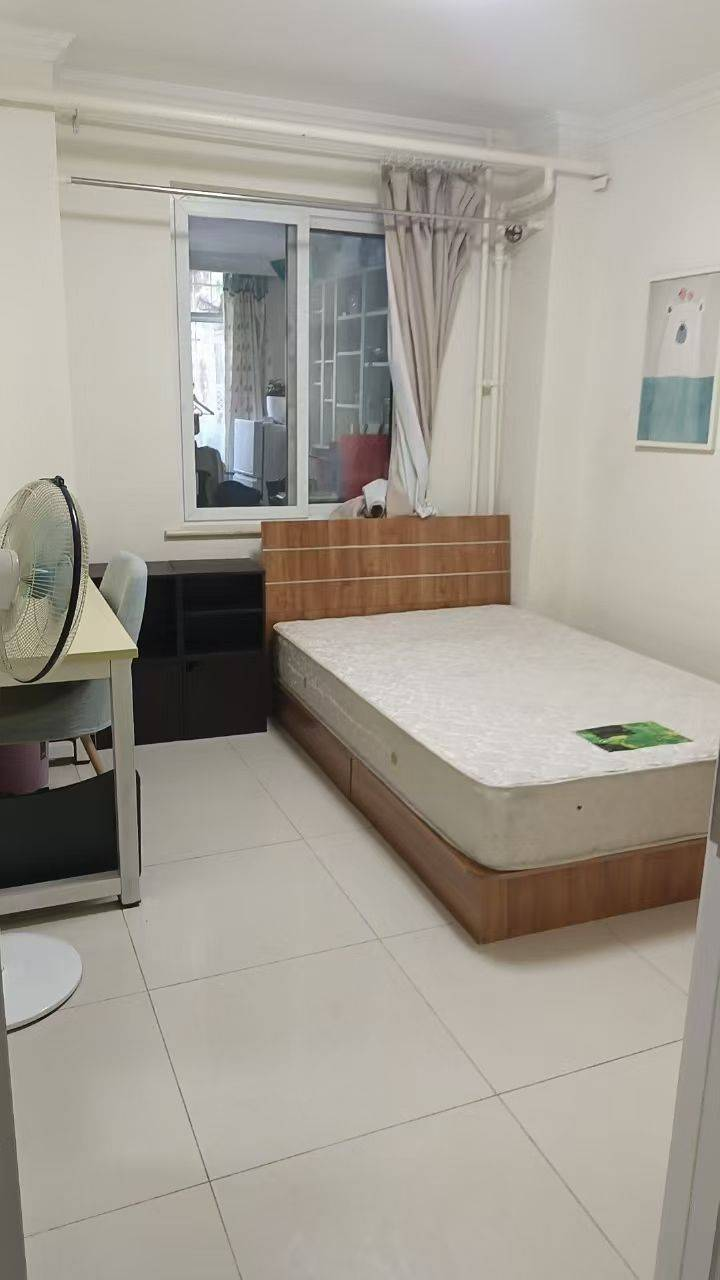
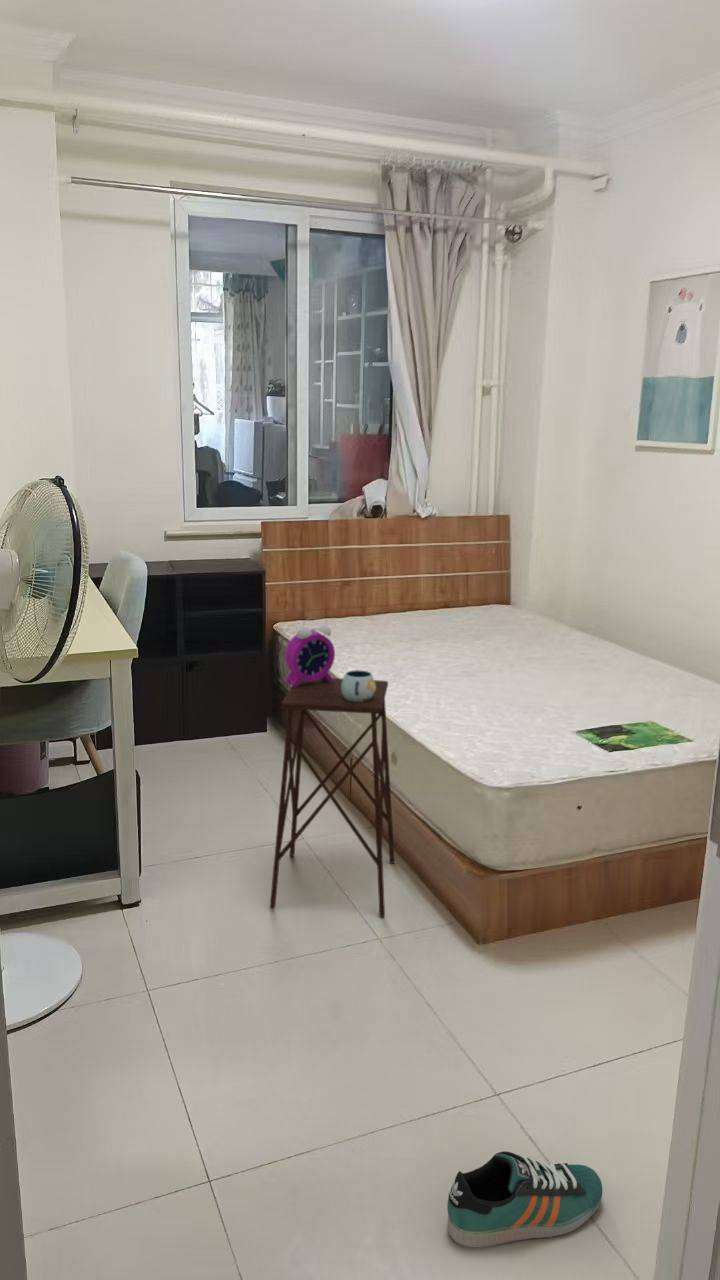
+ side table (336, 790)
+ sneaker (528, 1189)
+ mug (358, 686)
+ alarm clock (311, 649)
